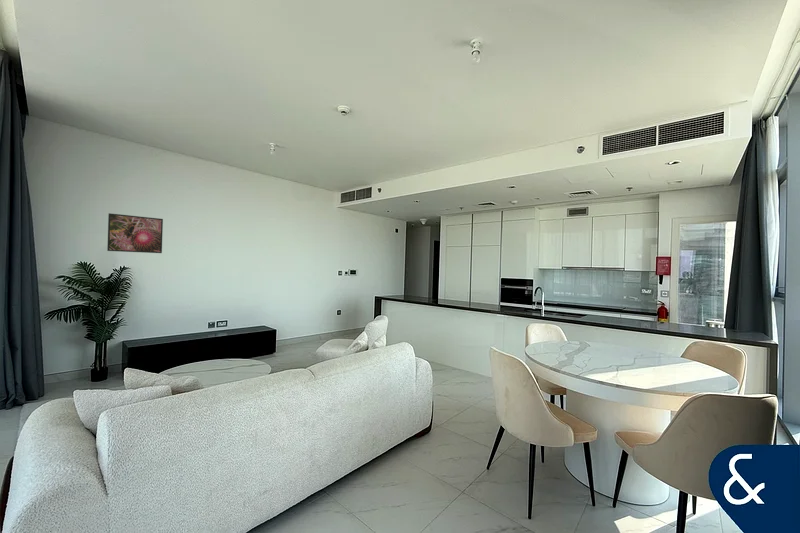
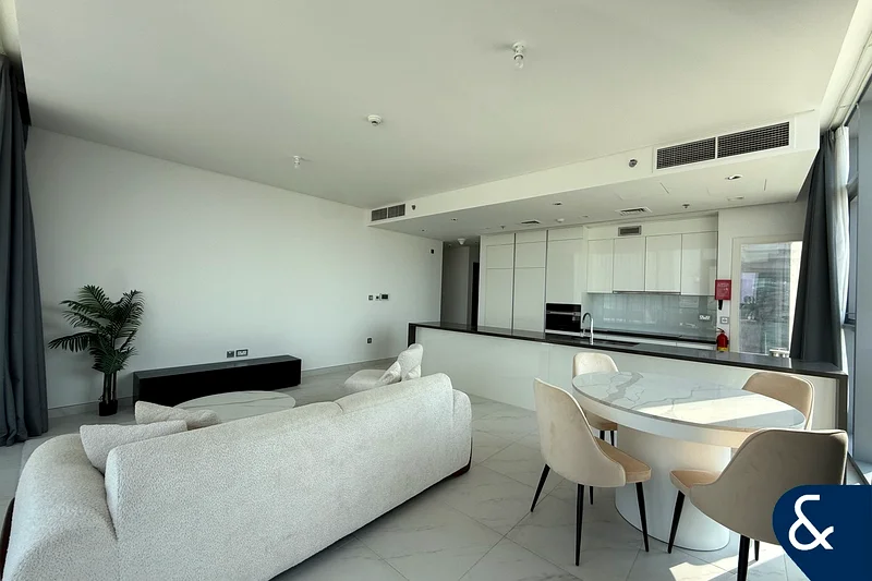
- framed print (136, 234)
